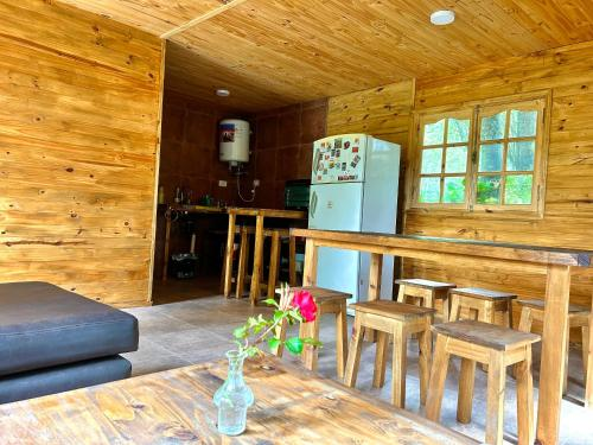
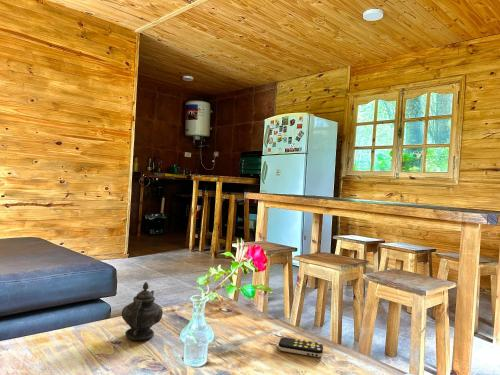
+ teapot (143, 307)
+ remote control (300, 346)
